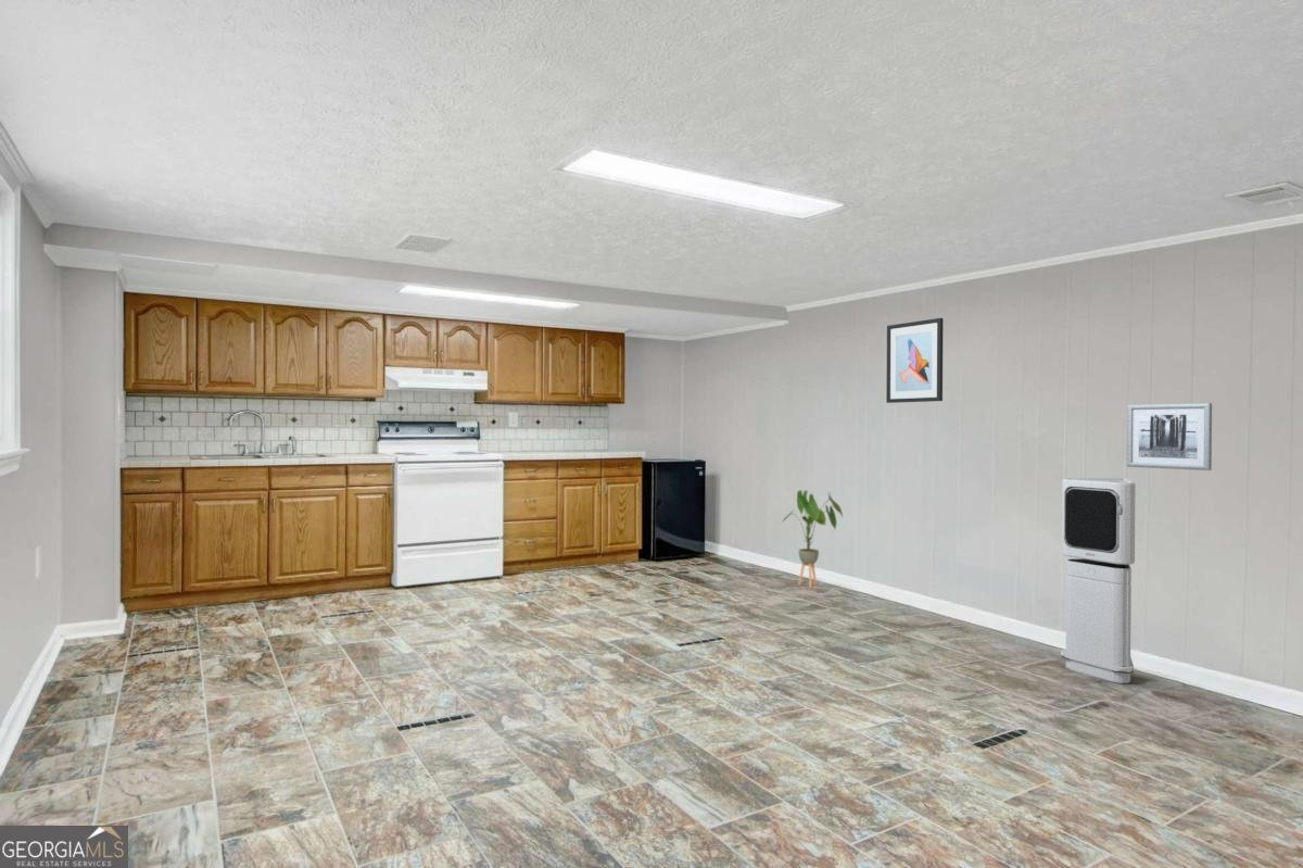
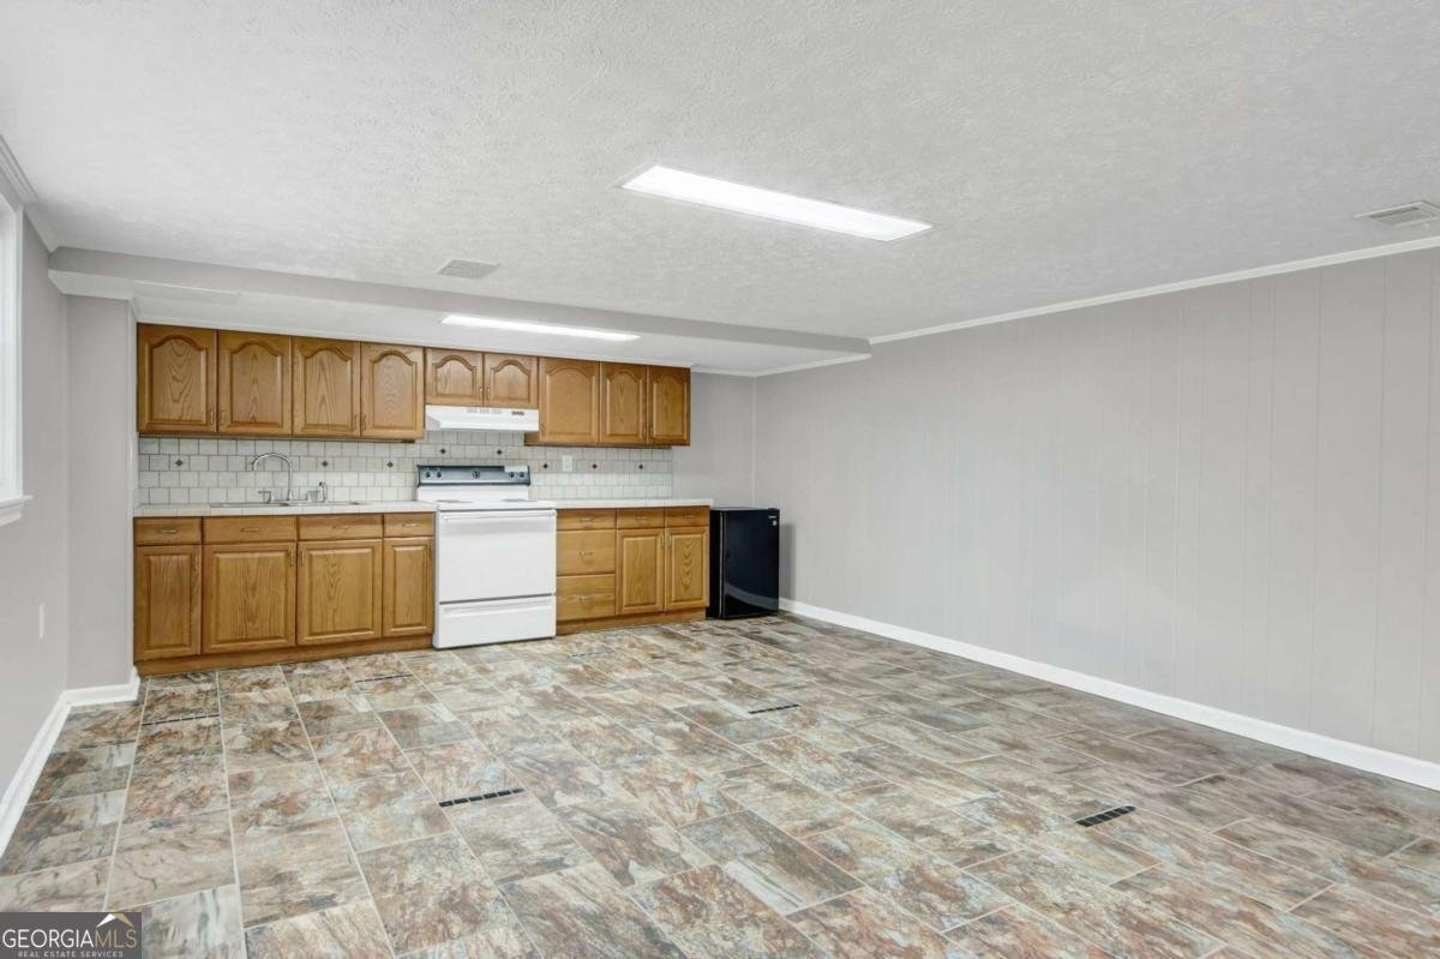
- air purifier (1108, 575)
- house plant (811, 538)
- wall art (913, 362)
- wall art (1167, 436)
